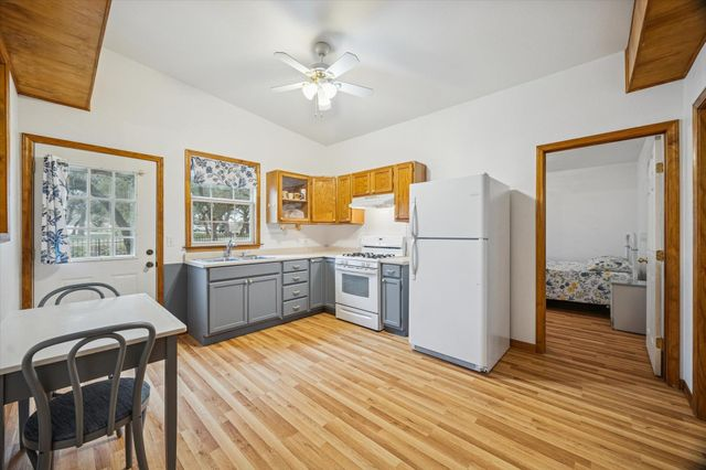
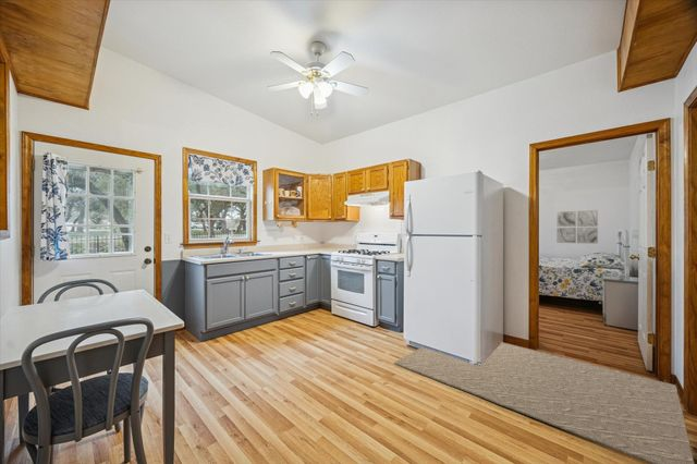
+ wall art (575, 225)
+ rug (523, 373)
